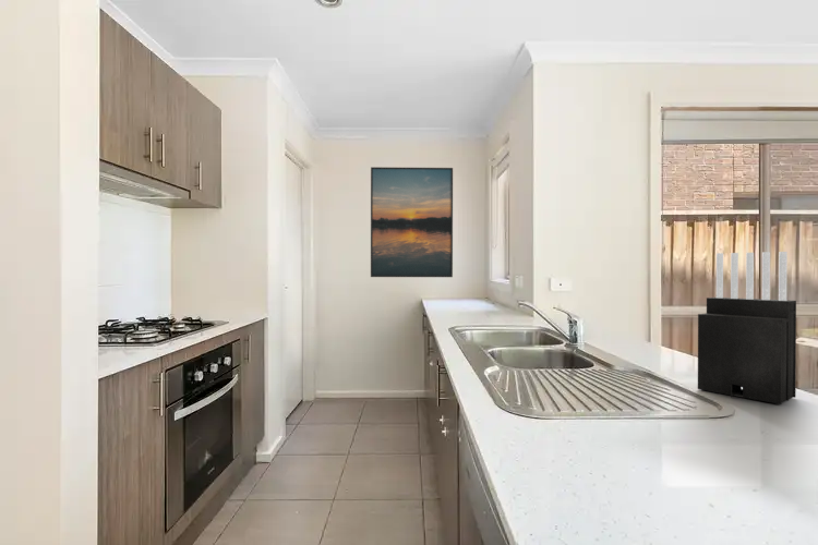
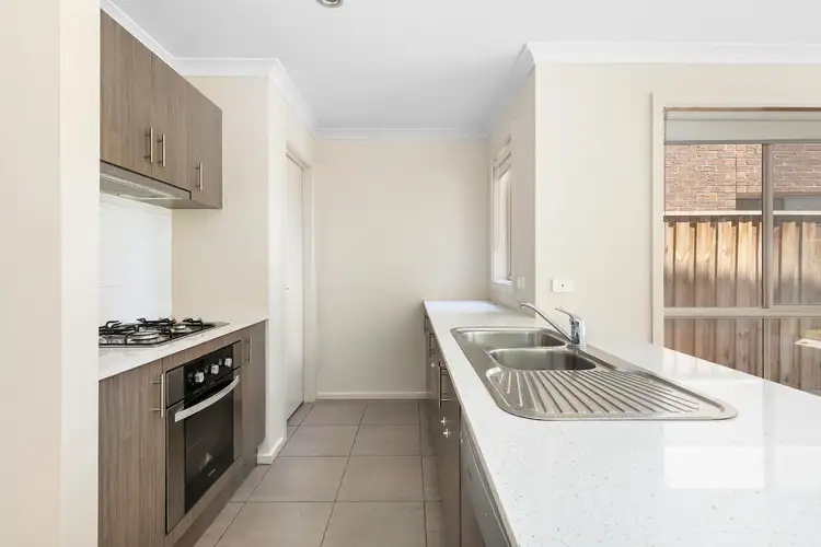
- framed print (411, 222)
- knife block (743, 323)
